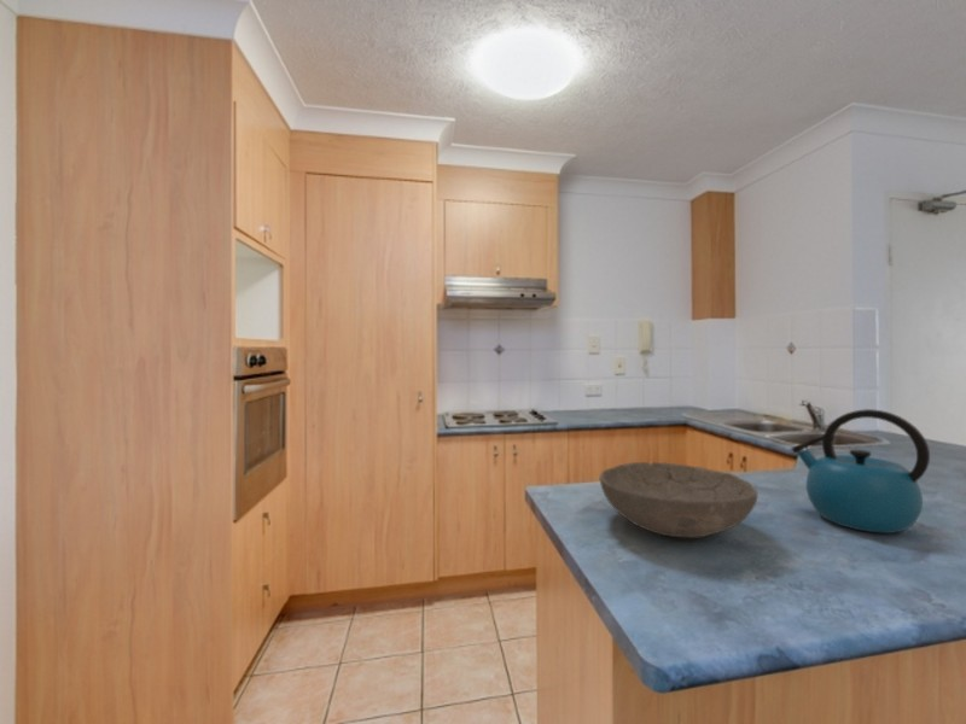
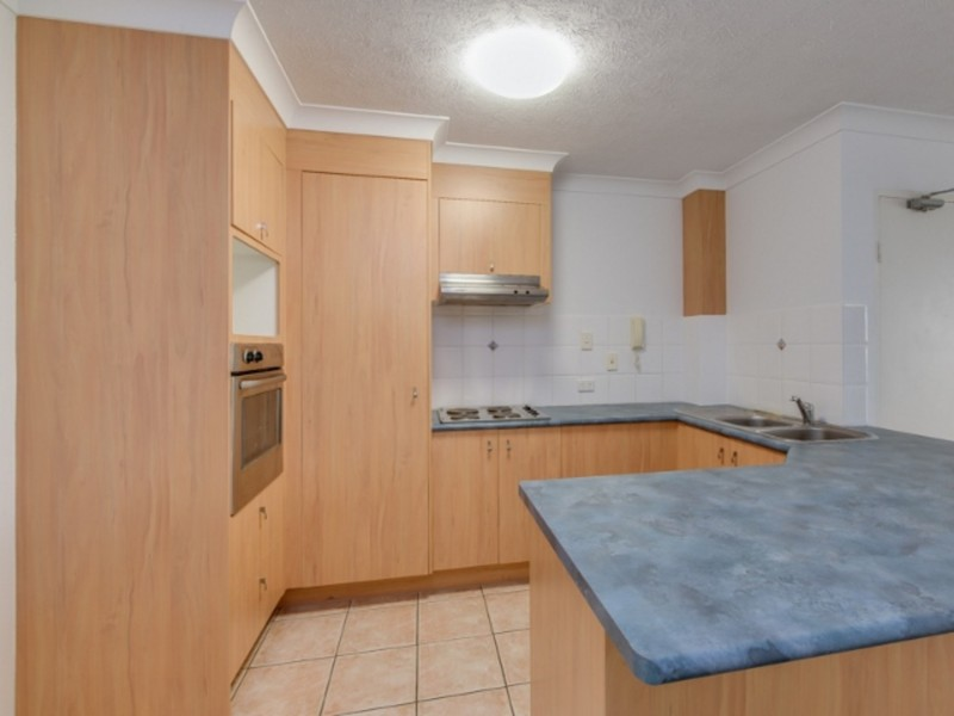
- kettle (854, 465)
- bowl (673, 501)
